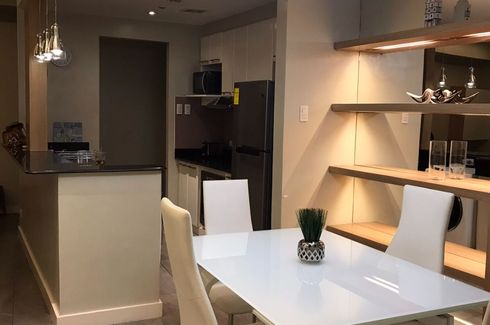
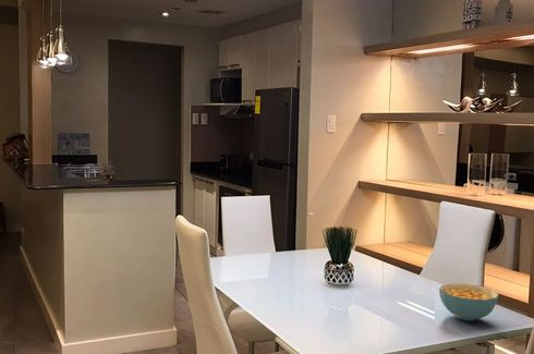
+ cereal bowl (468, 304)
